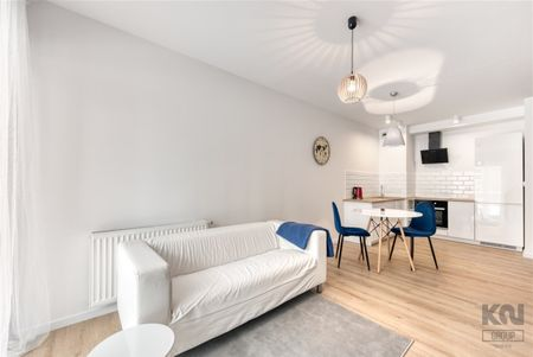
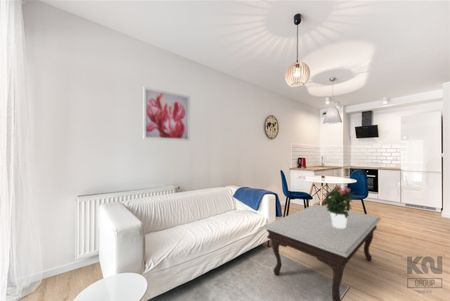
+ coffee table (325, 243)
+ potted flower (339, 205)
+ wall art (168, 116)
